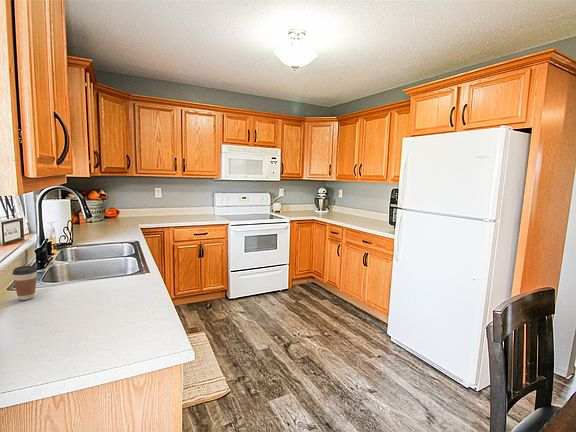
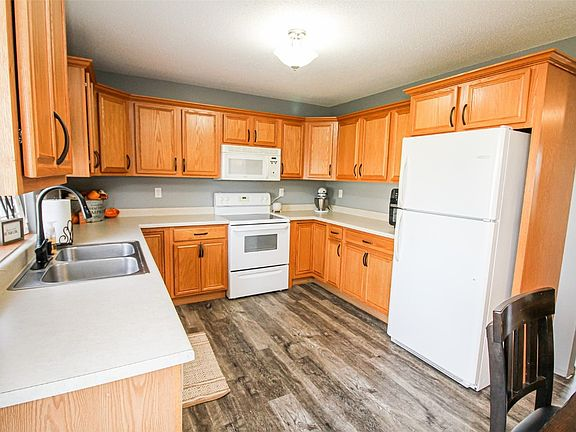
- coffee cup (25, 283)
